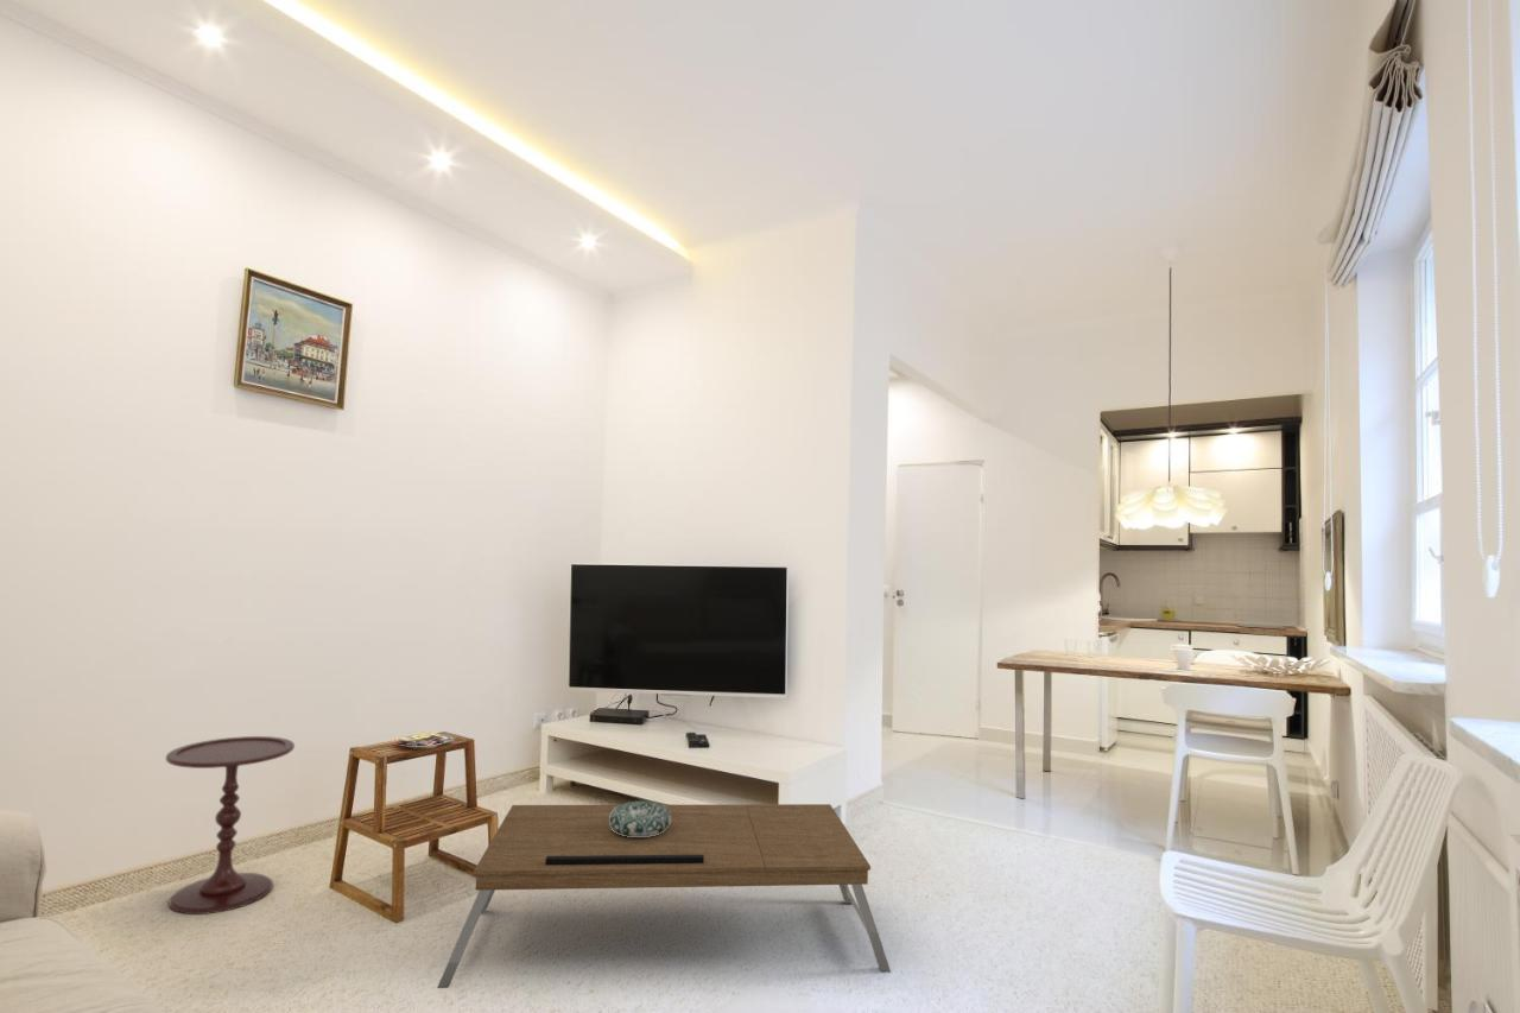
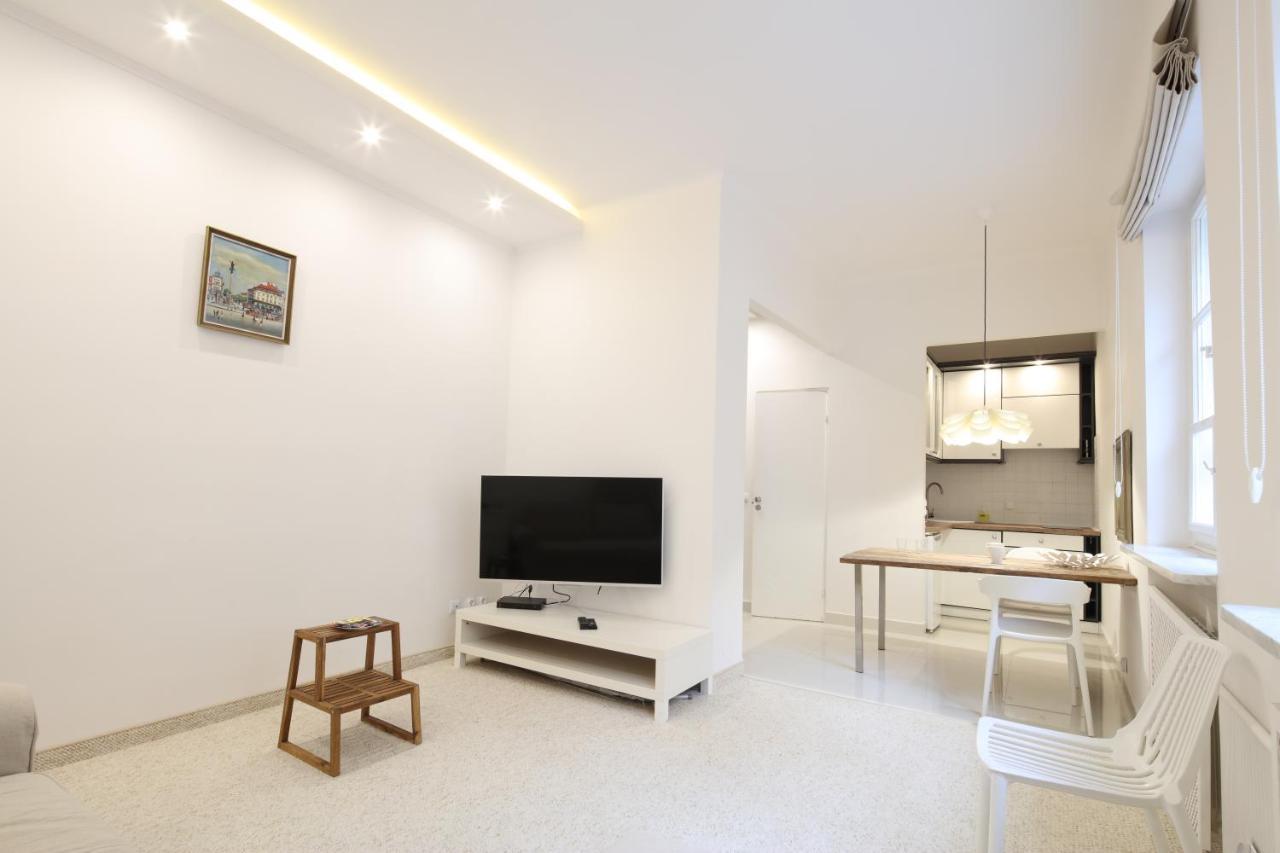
- coffee table (673, 882)
- side table (227, 821)
- decorative bowl (640, 812)
